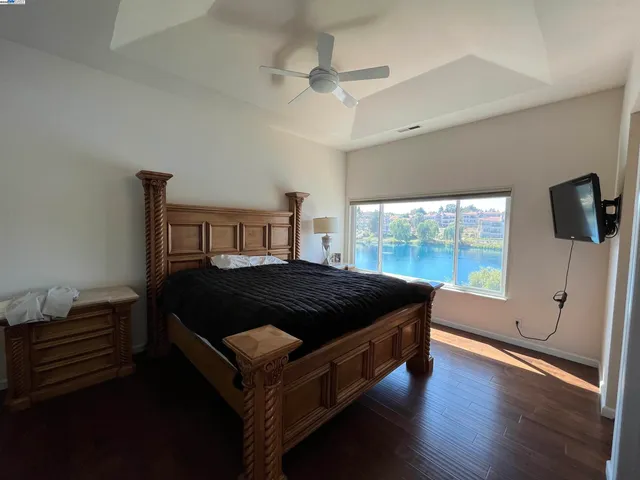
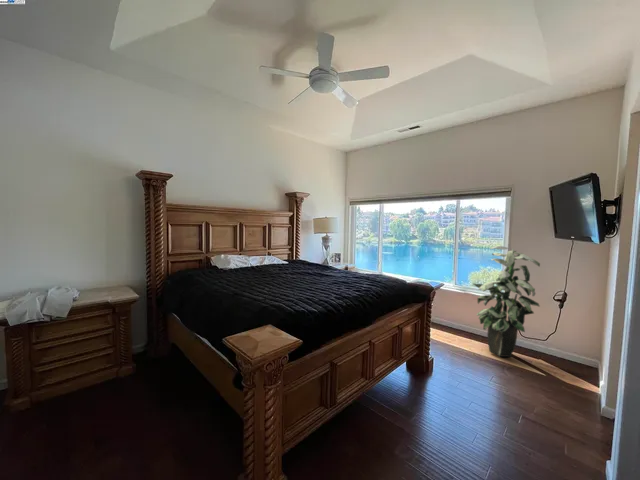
+ indoor plant (503, 300)
